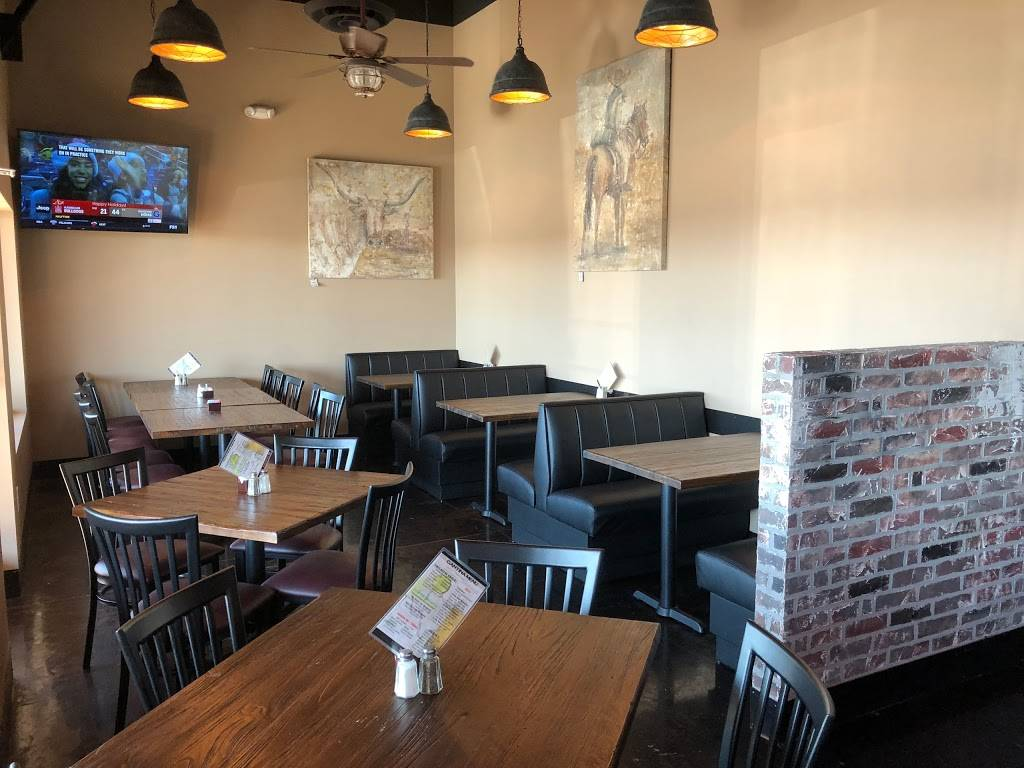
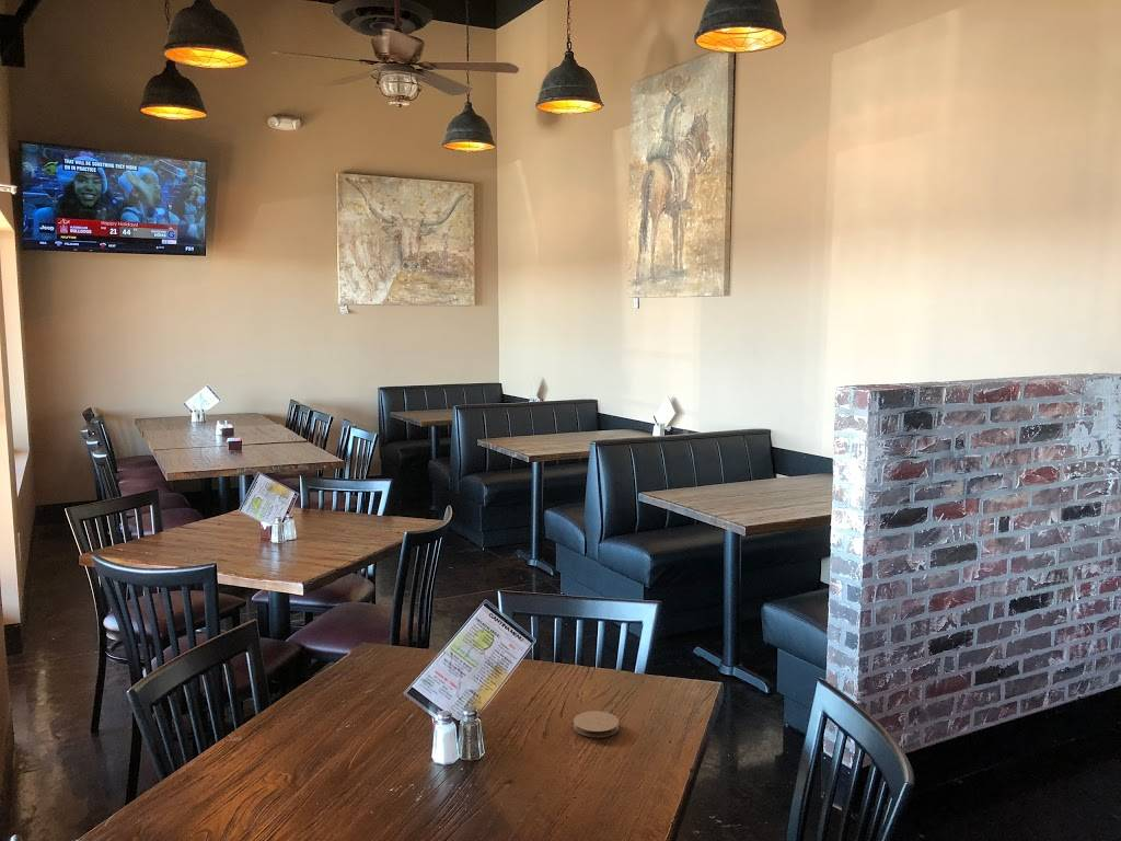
+ coaster (596, 724)
